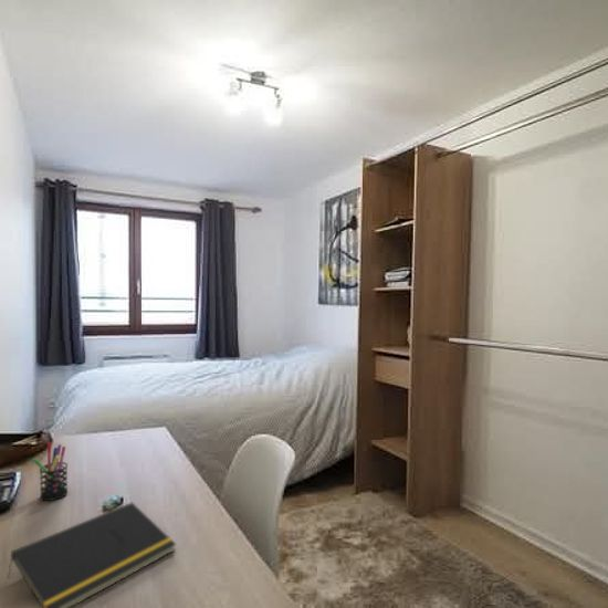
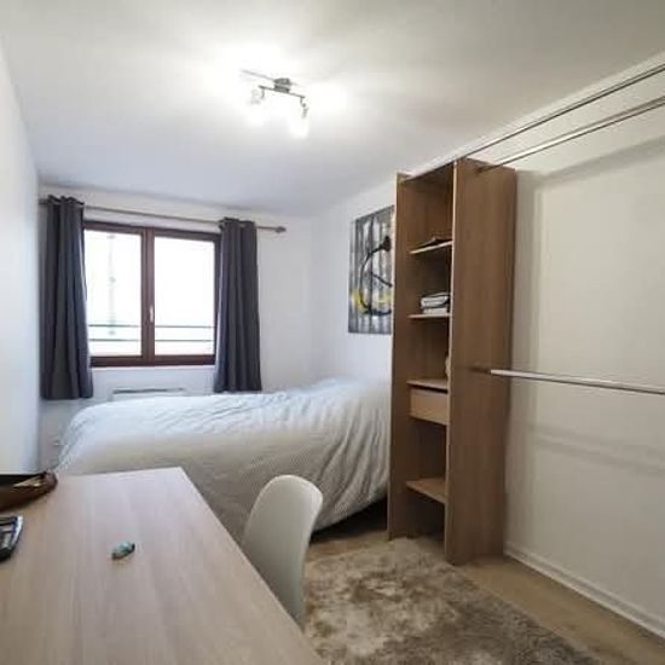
- pen holder (50, 471)
- notepad (97, 551)
